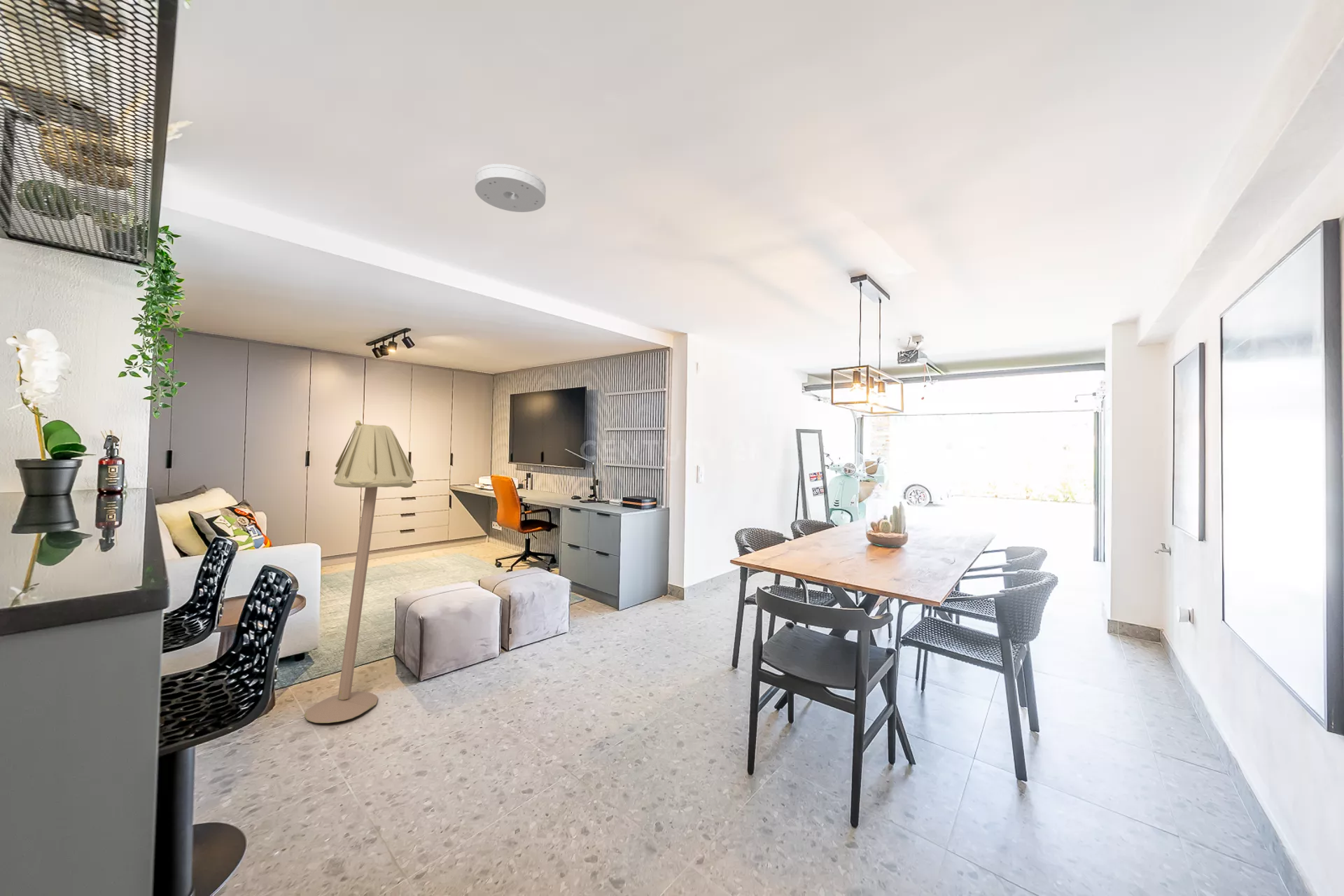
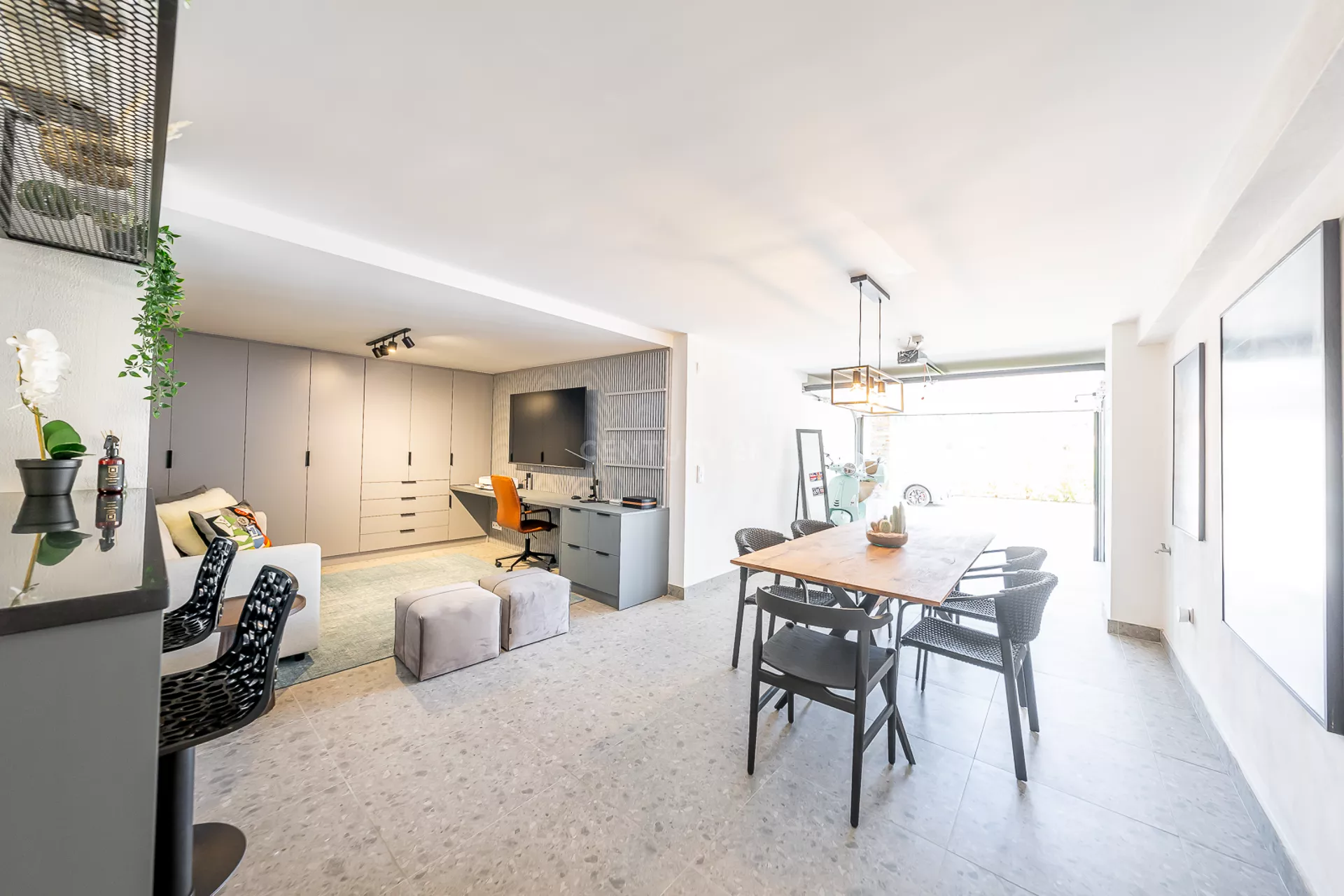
- smoke detector (511, 189)
- floor lamp (364, 561)
